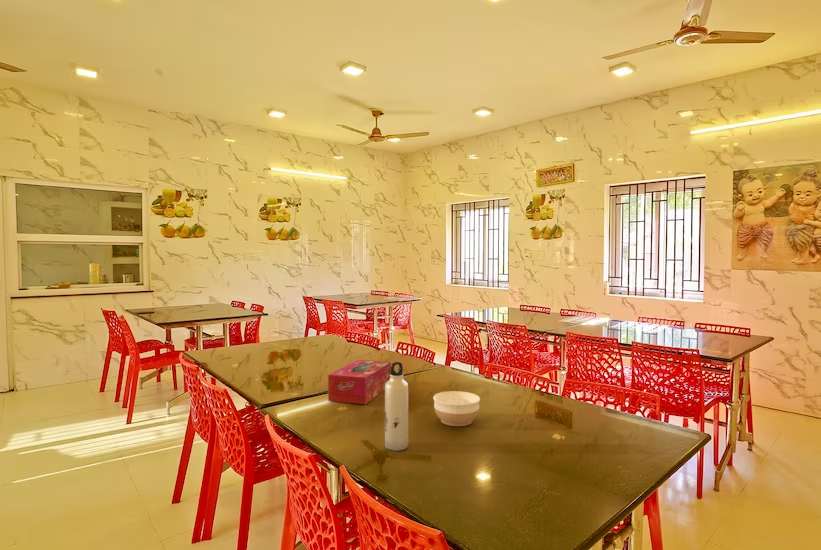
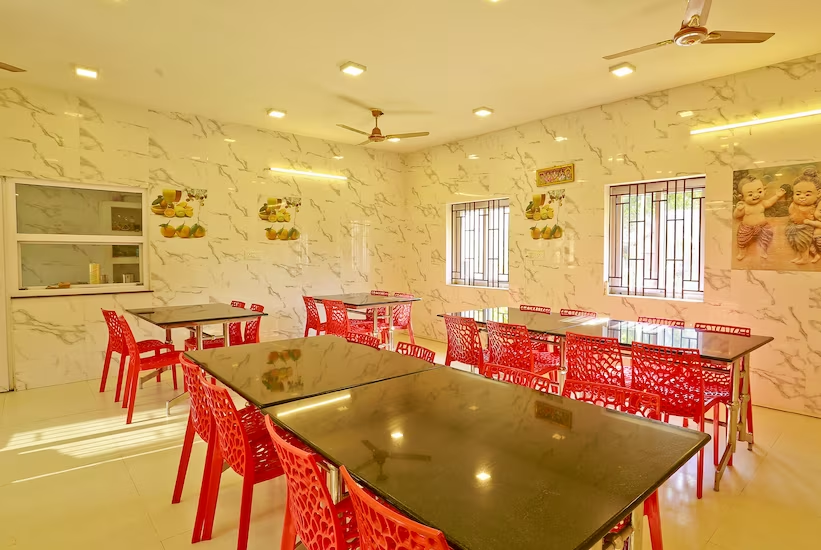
- bowl (456, 408)
- water bottle (396, 404)
- tissue box (361, 380)
